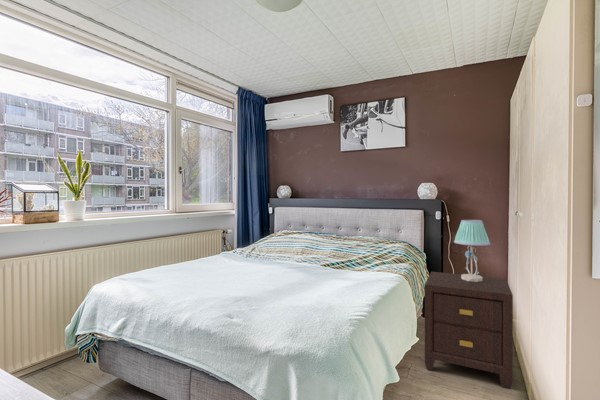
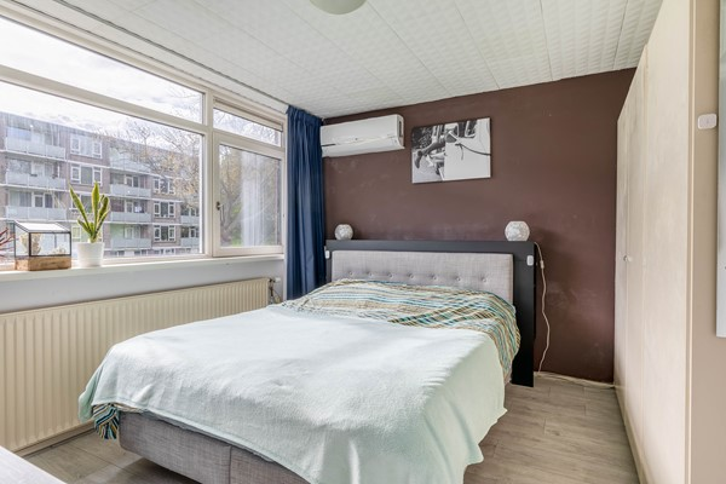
- nightstand (466, 323)
- table lamp (471, 249)
